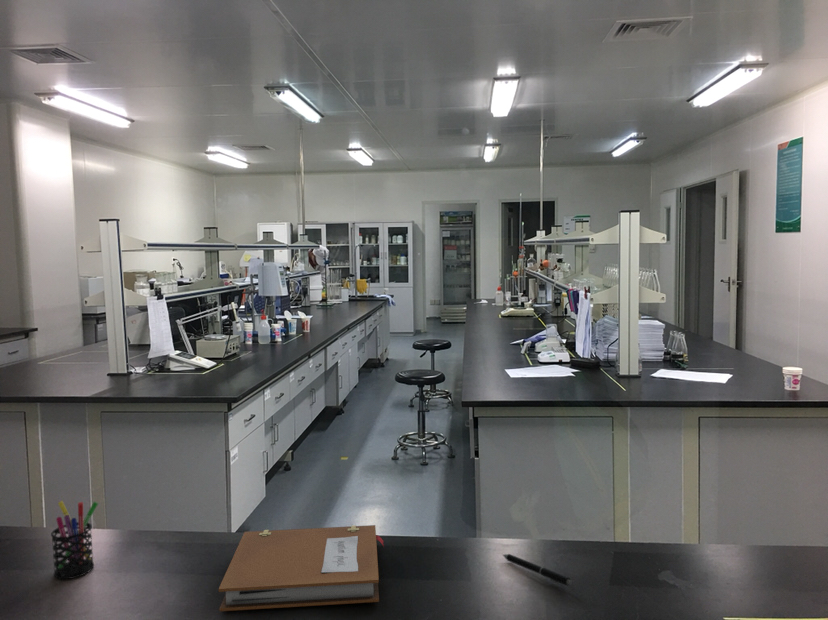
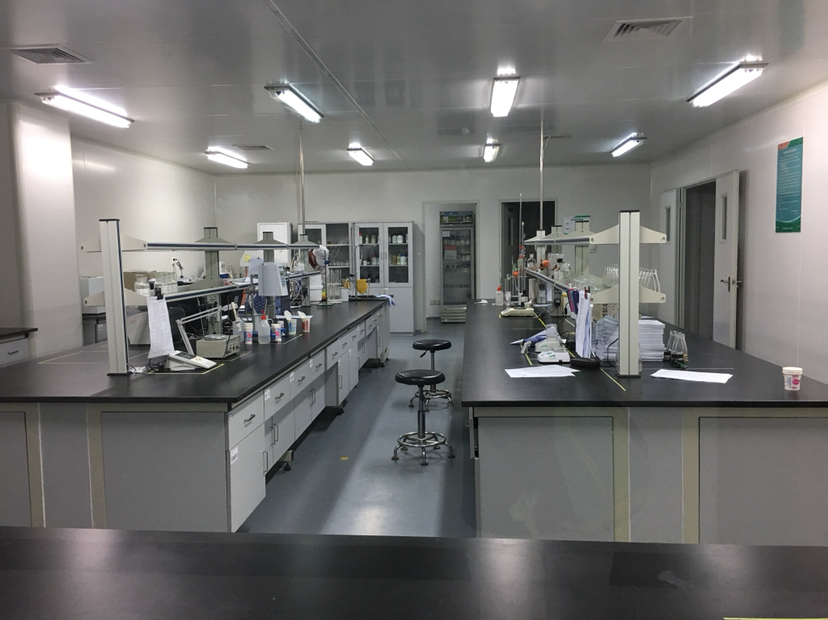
- notebook (310, 561)
- pen holder (77, 533)
- pen (534, 567)
